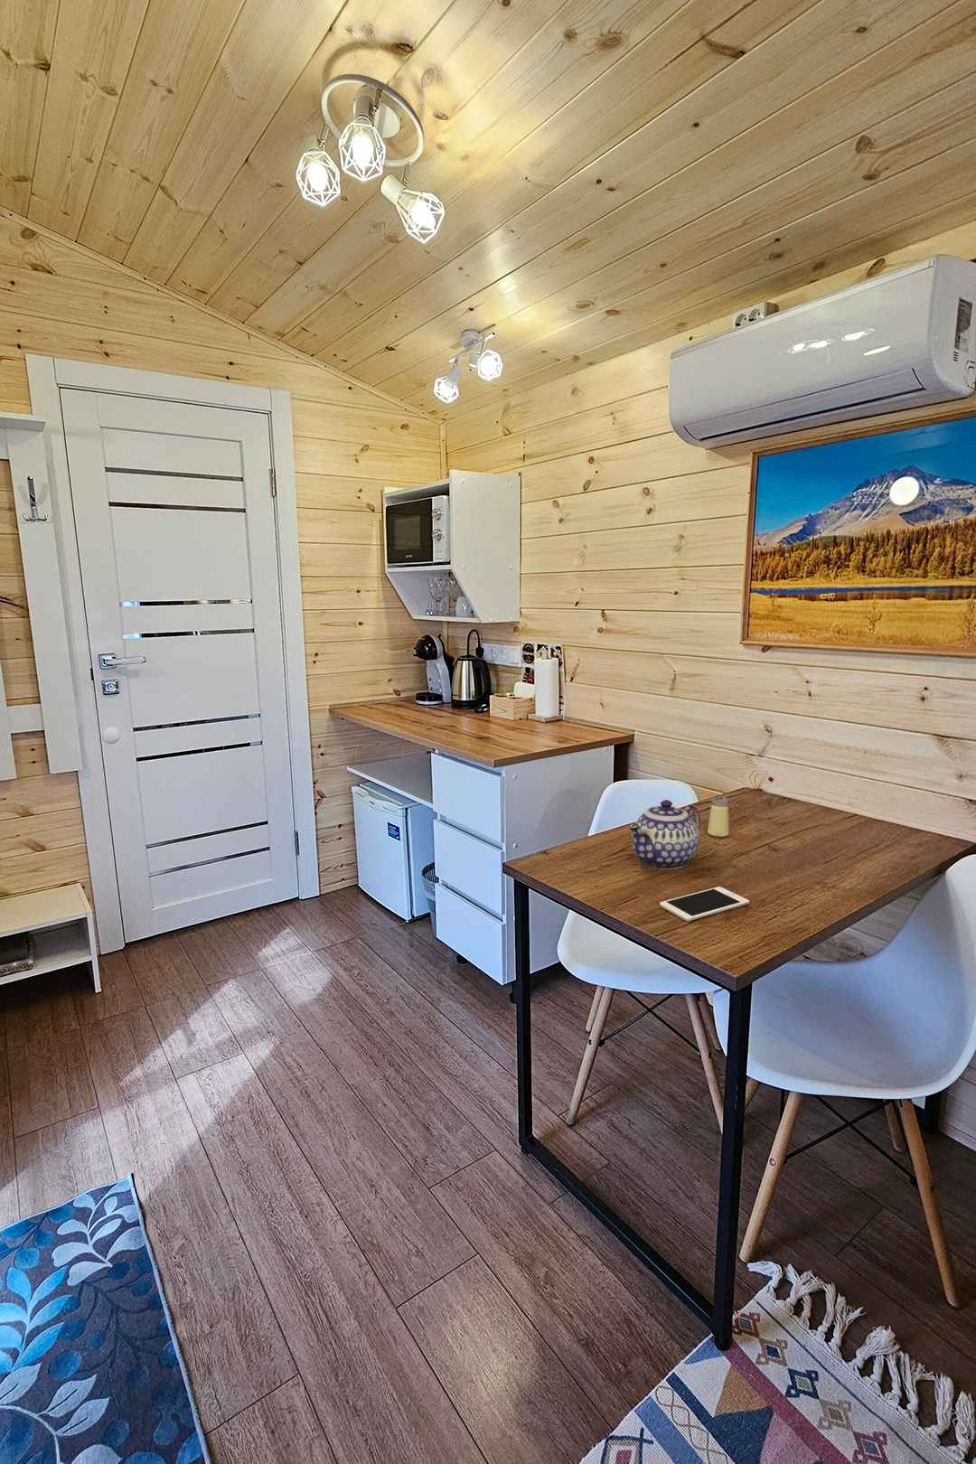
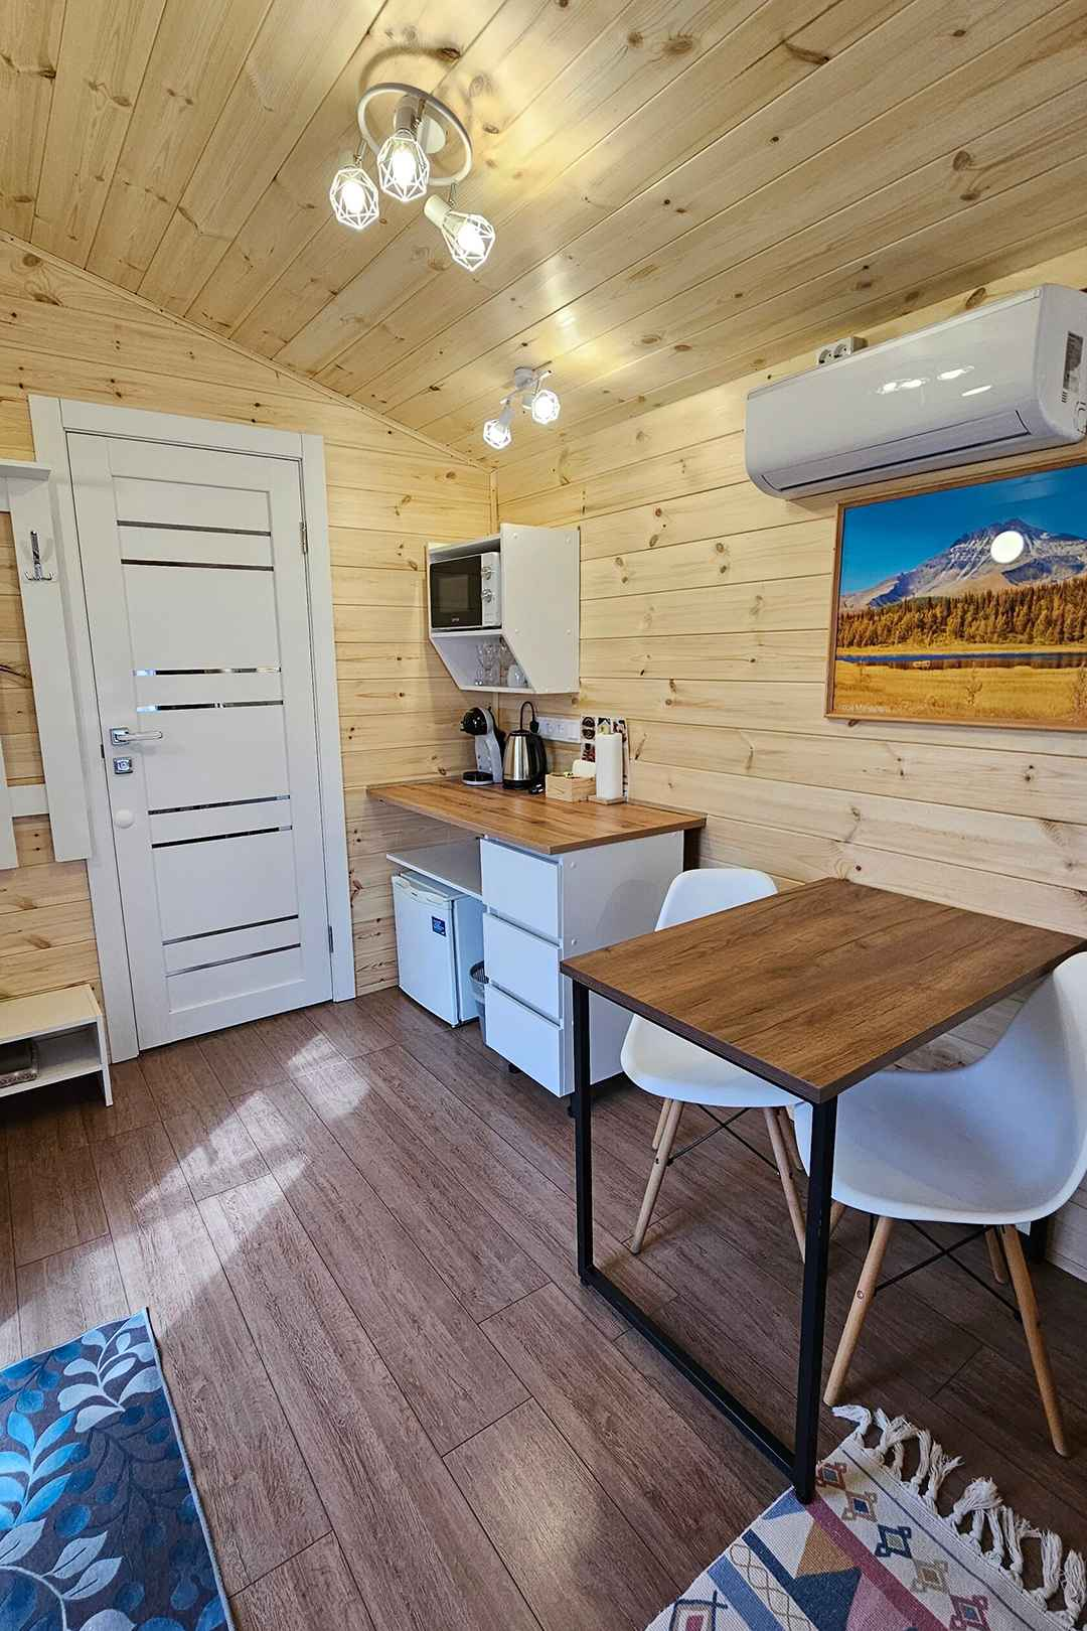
- saltshaker (719, 815)
- cell phone (704, 903)
- teapot (666, 830)
